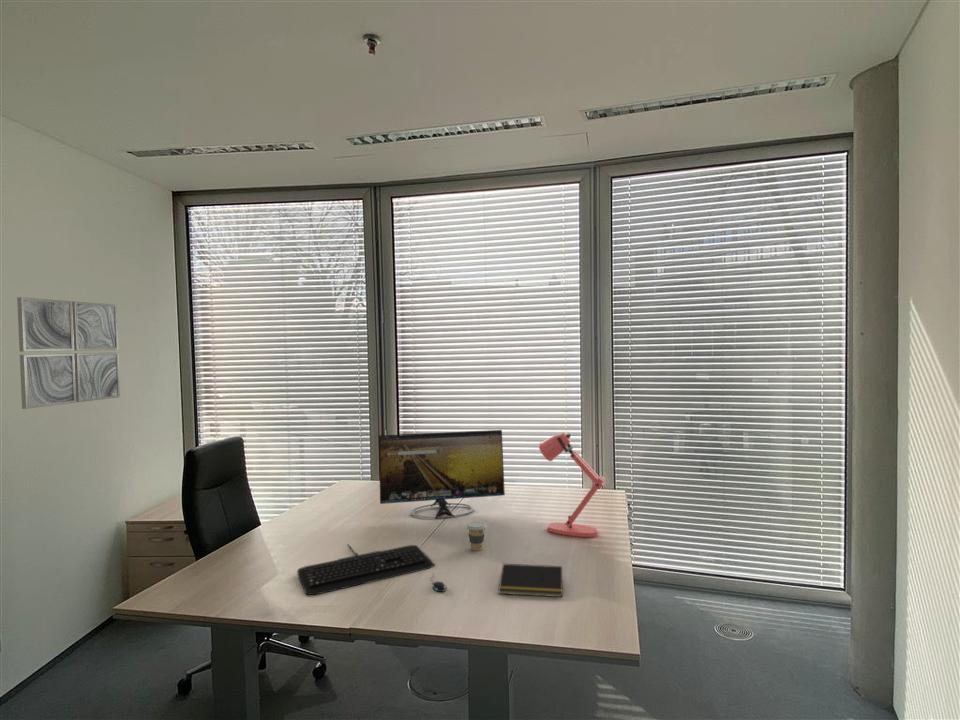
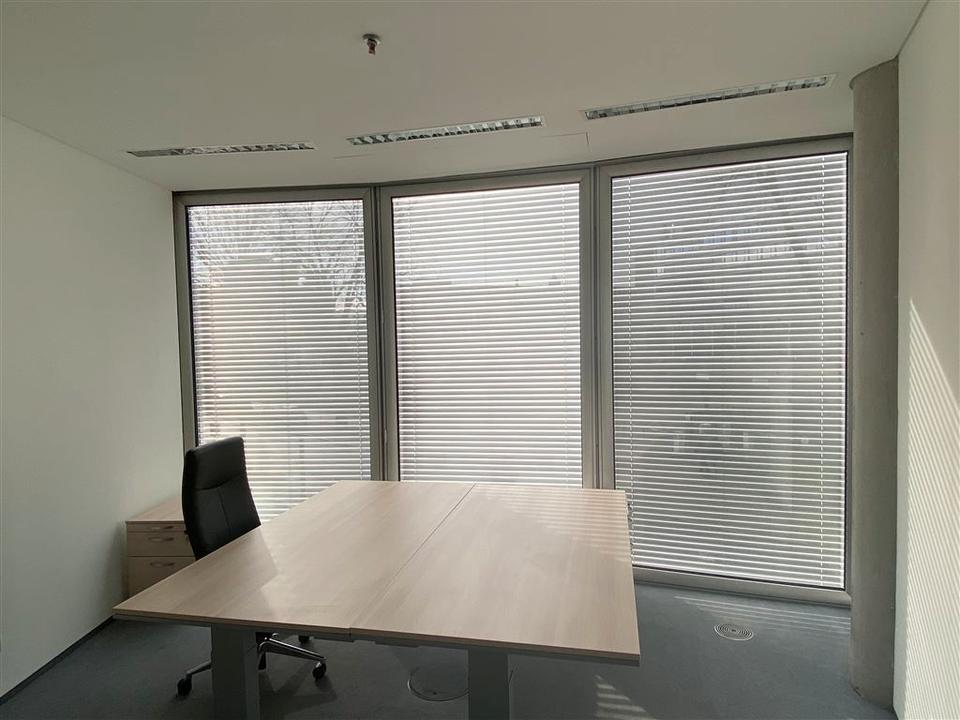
- notepad (531, 579)
- mouse (437, 581)
- keyboard (360, 558)
- wall art (73, 350)
- coffee cup (476, 536)
- desk lamp (583, 470)
- computer monitor (442, 473)
